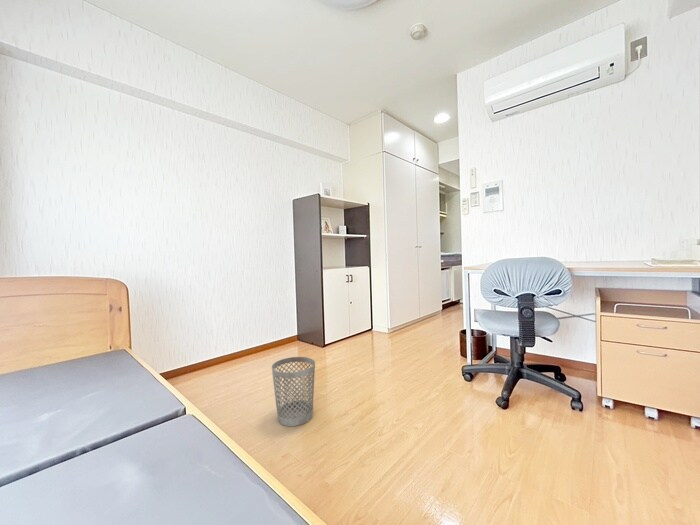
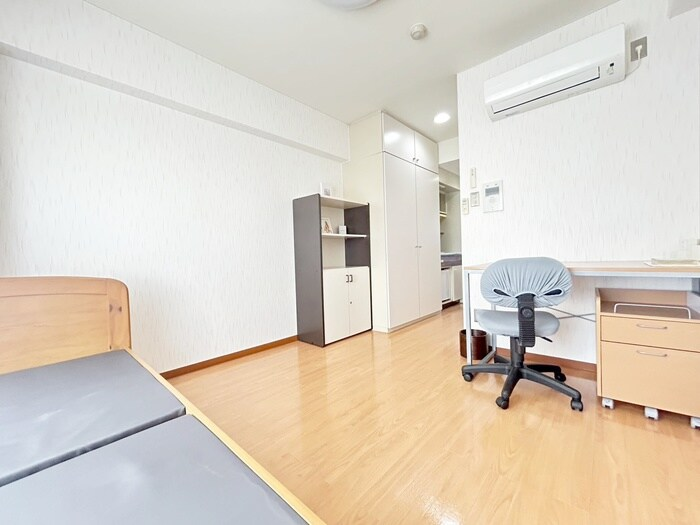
- wastebasket (295, 390)
